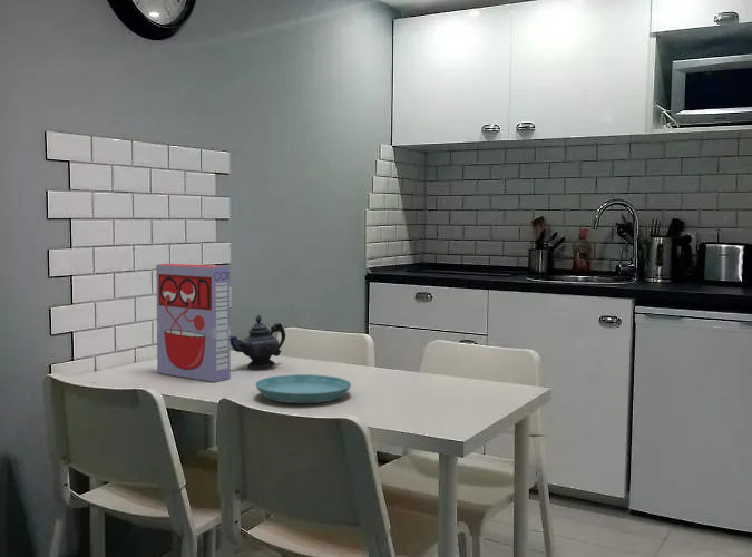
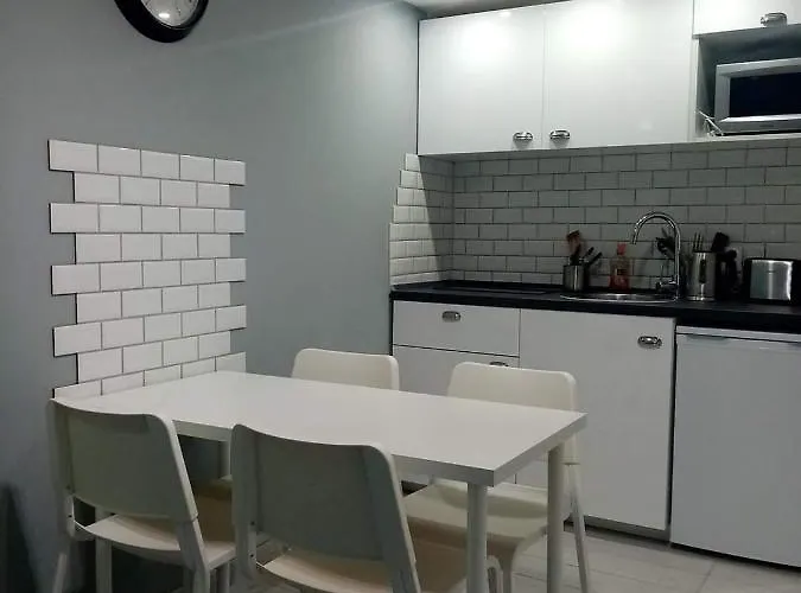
- saucer (303, 389)
- teapot (257, 341)
- cereal box (193, 320)
